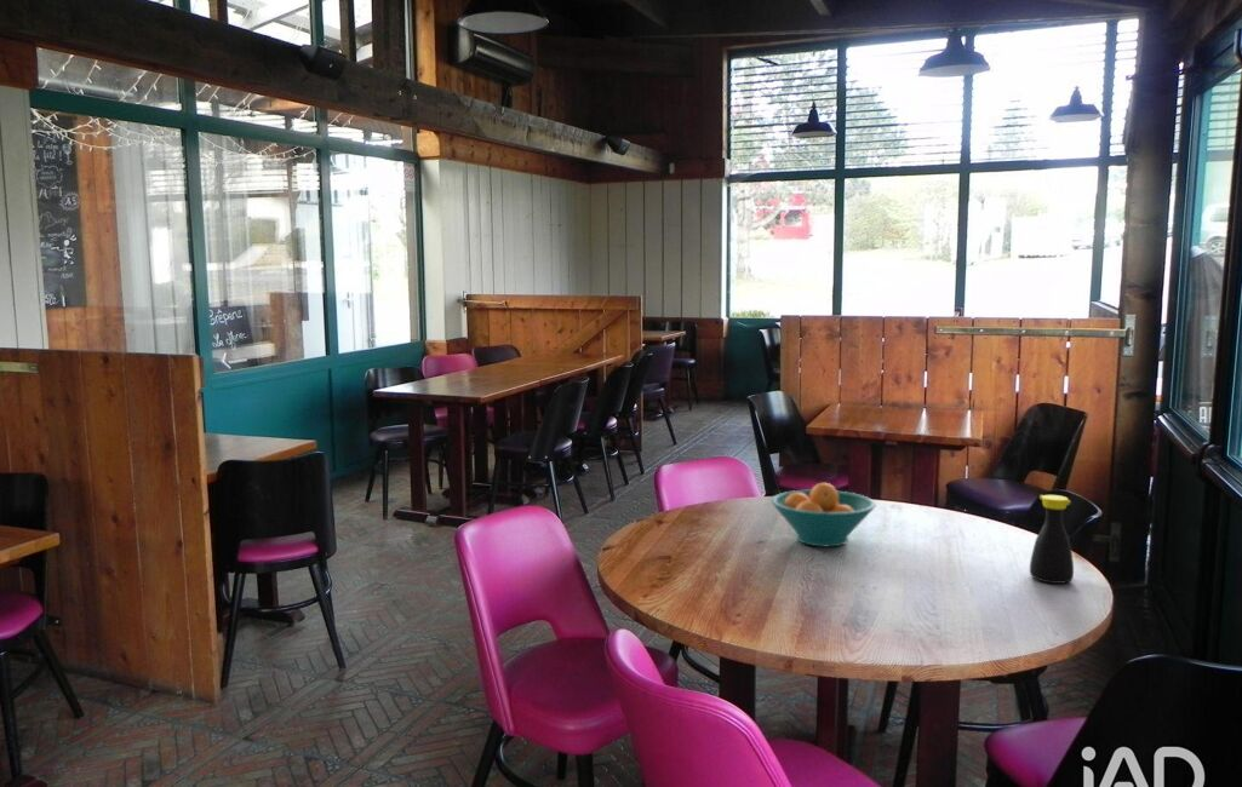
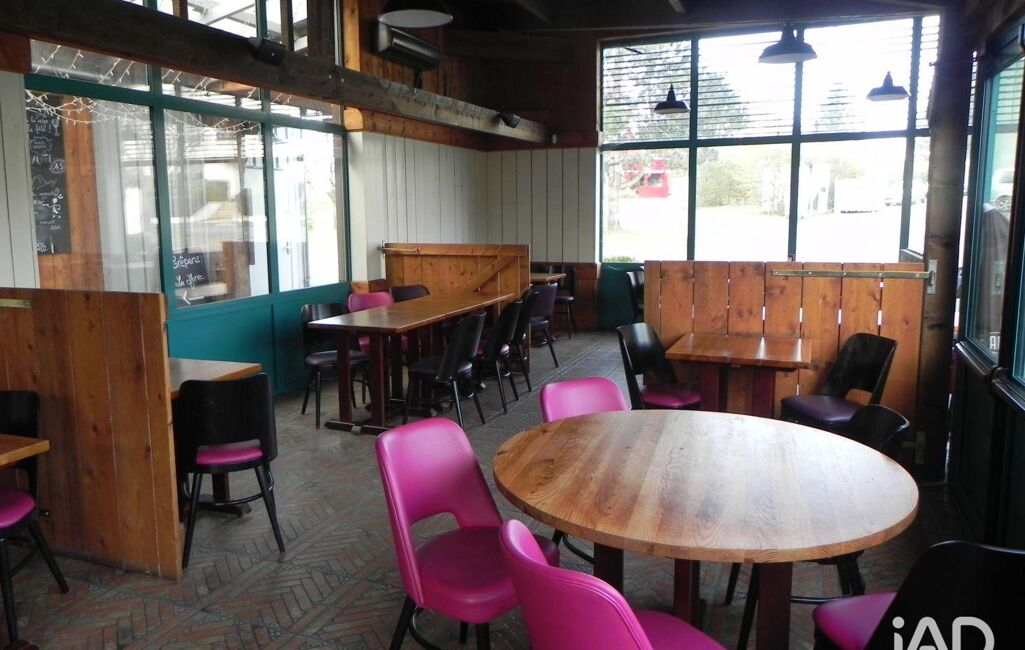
- bottle (1053, 538)
- fruit bowl (822, 511)
